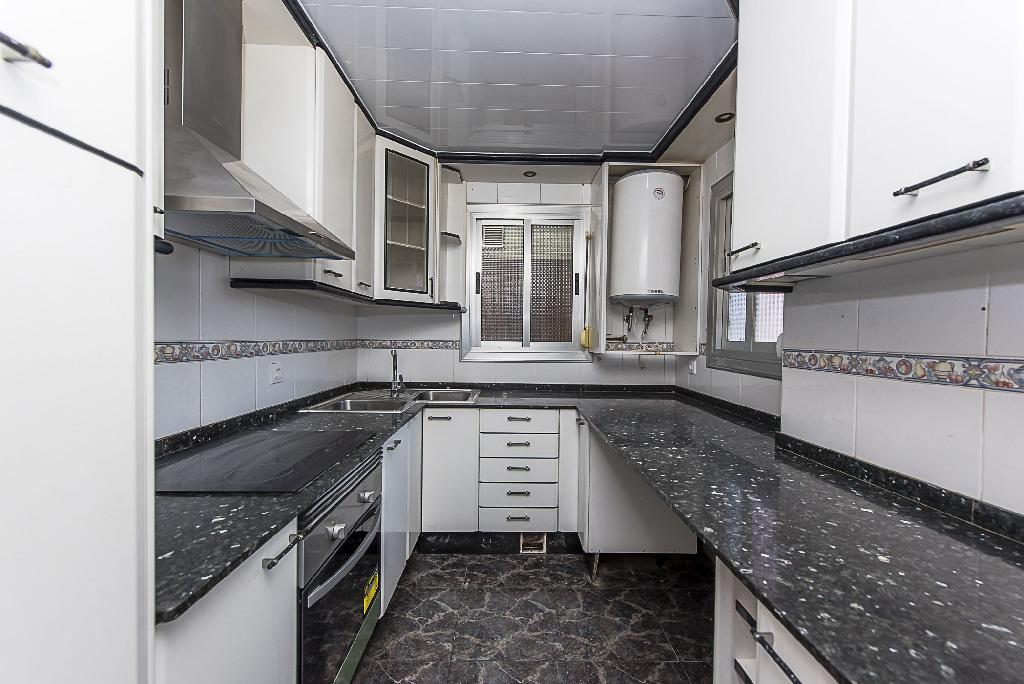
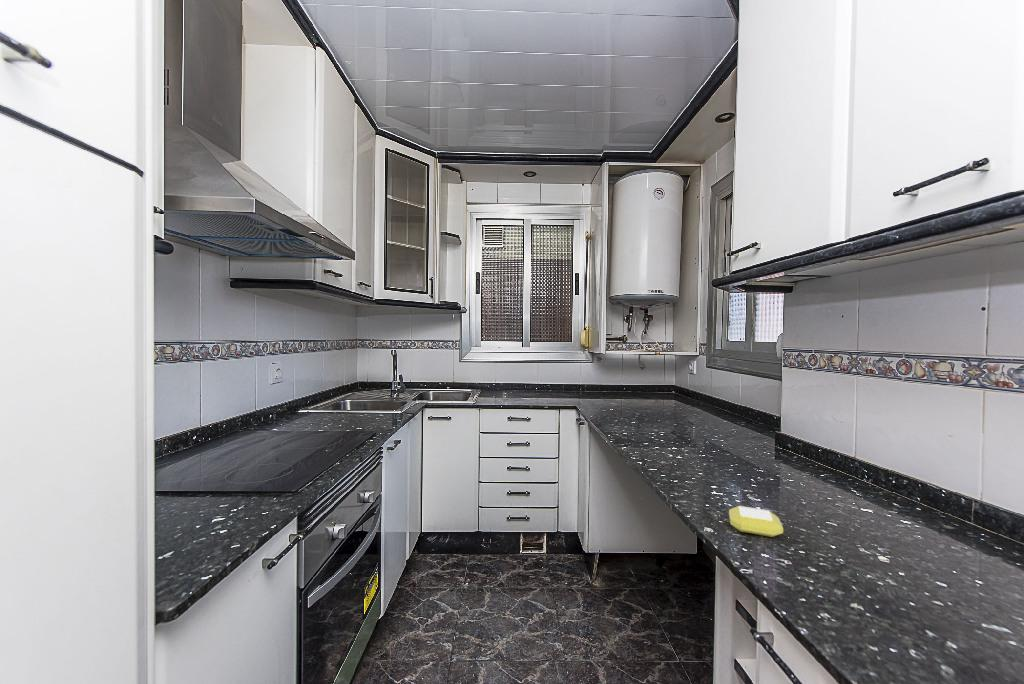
+ soap bar (754, 520)
